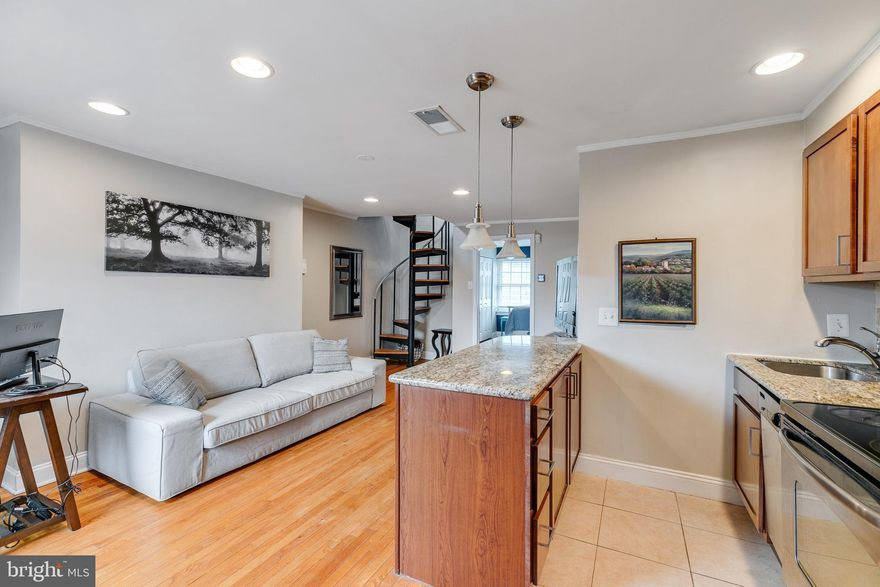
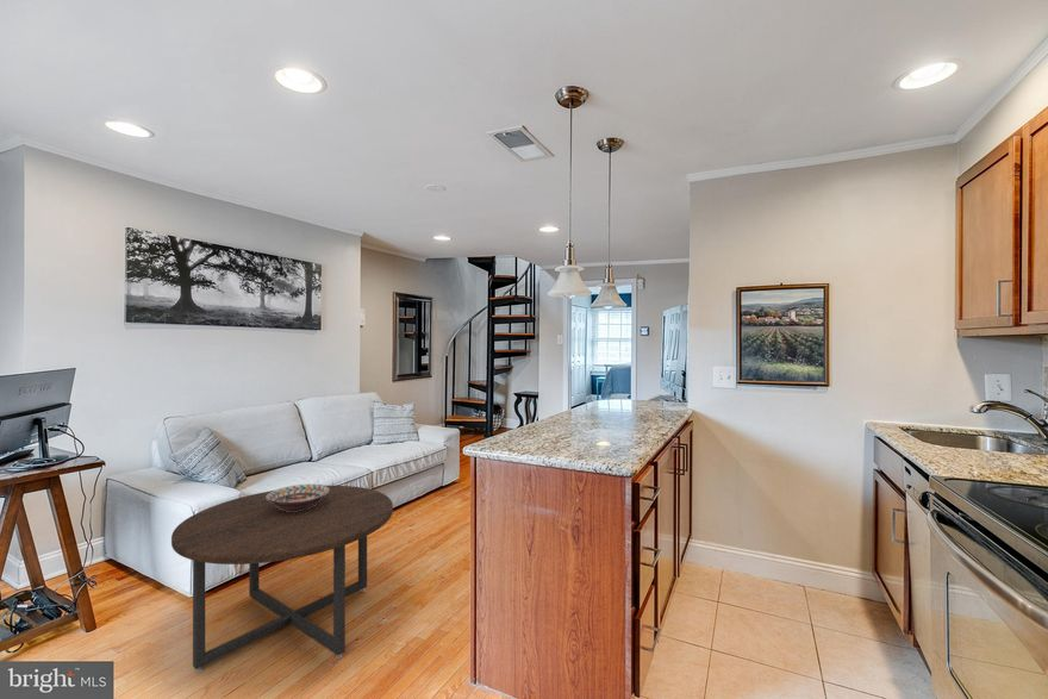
+ decorative bowl (298, 499)
+ coffee table (289, 558)
